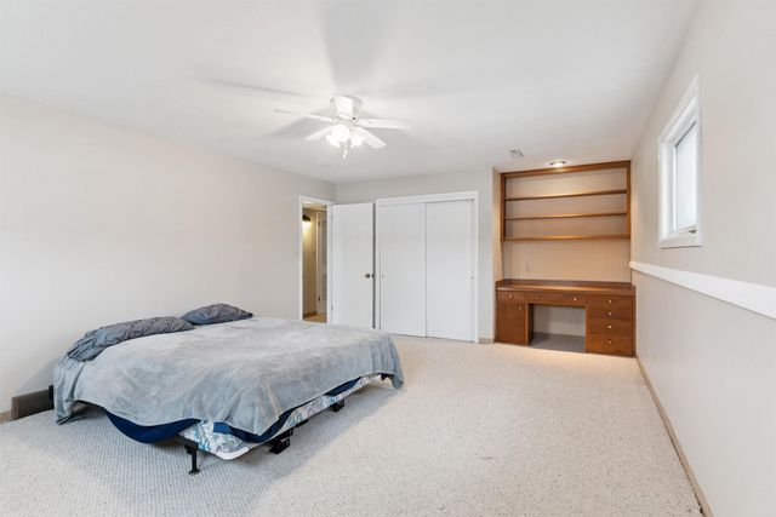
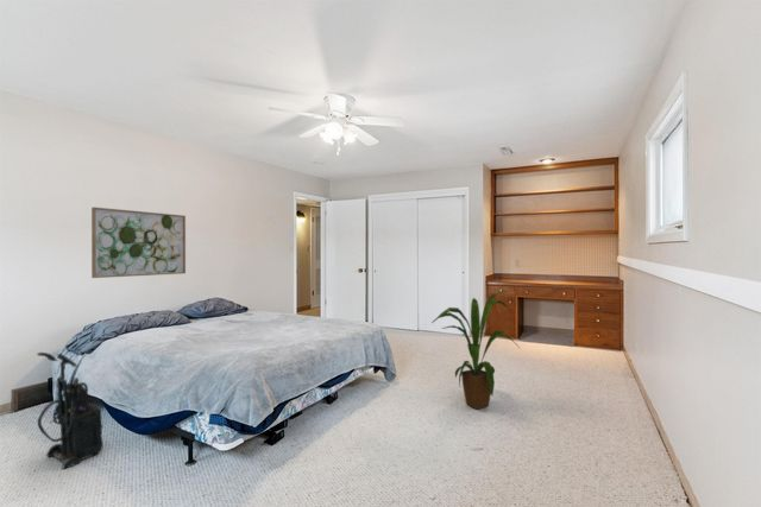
+ house plant (471, 344)
+ vacuum cleaner (70, 403)
+ wall art (144, 243)
